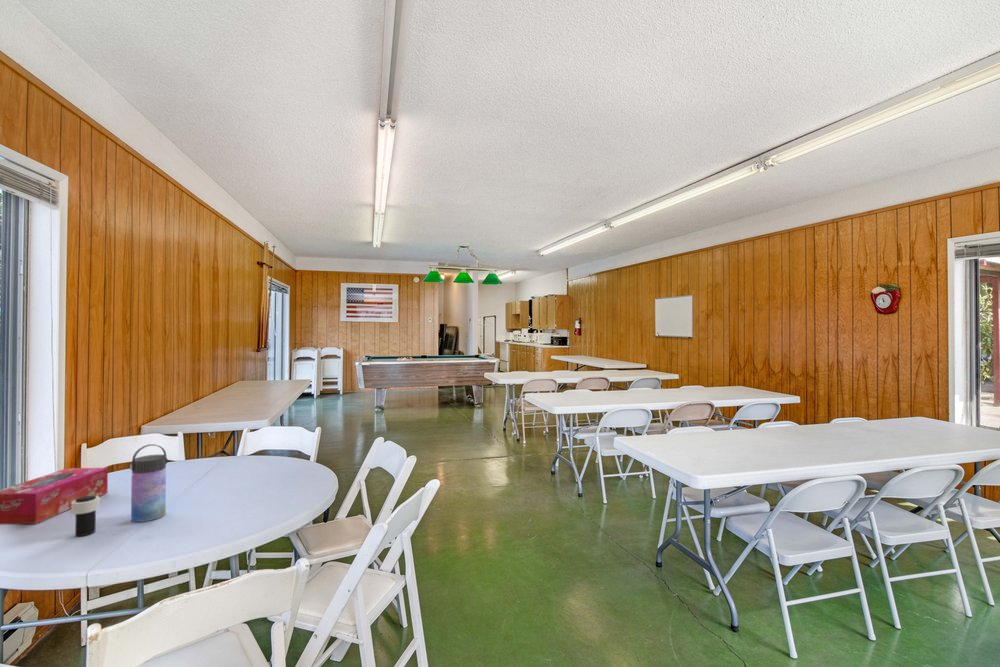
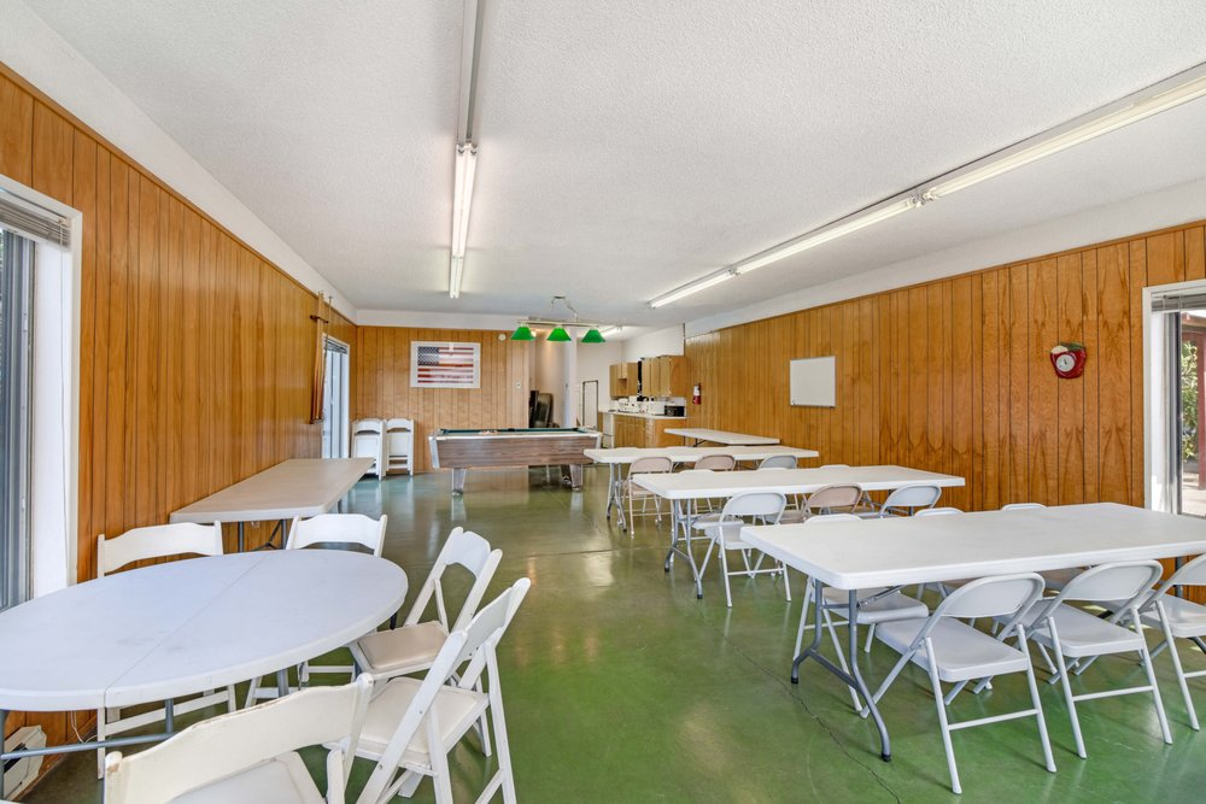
- cup (85, 515)
- tissue box (52, 493)
- water bottle (148, 480)
